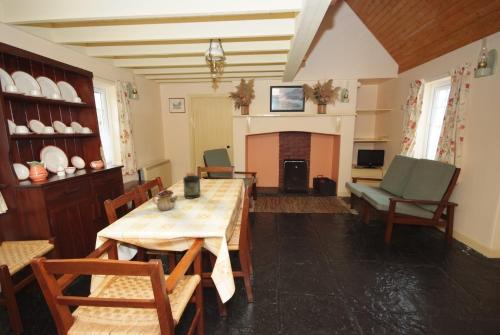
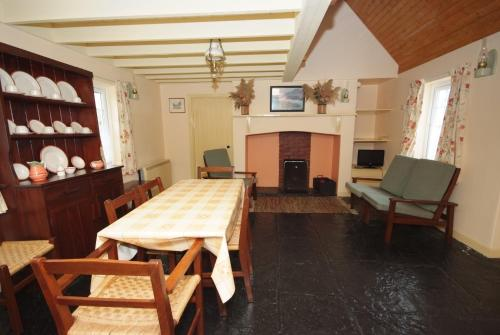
- teapot (164, 197)
- jar (191, 184)
